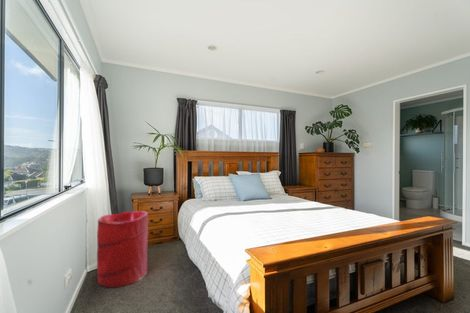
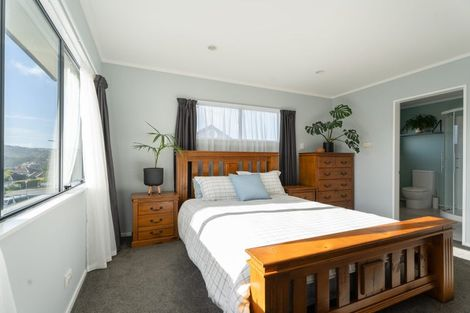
- laundry hamper (123, 243)
